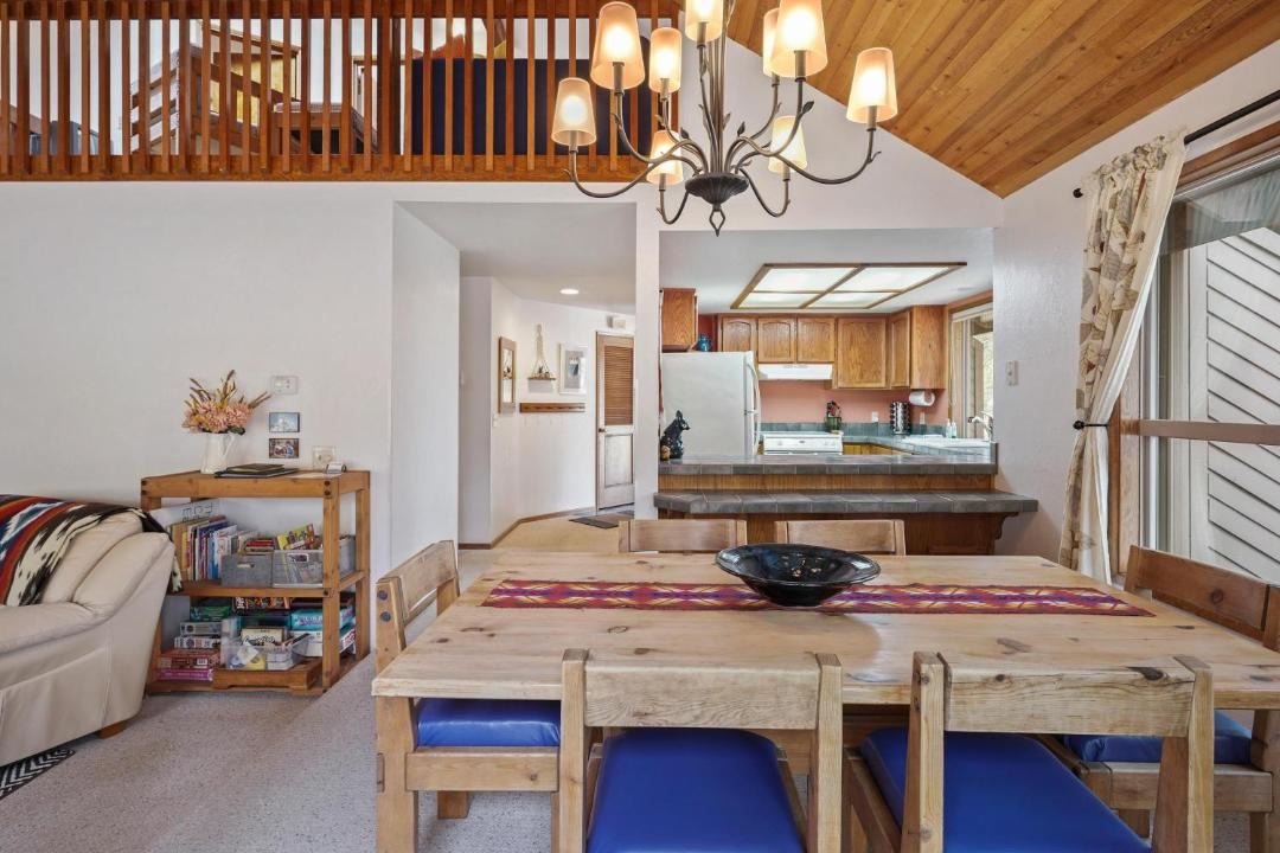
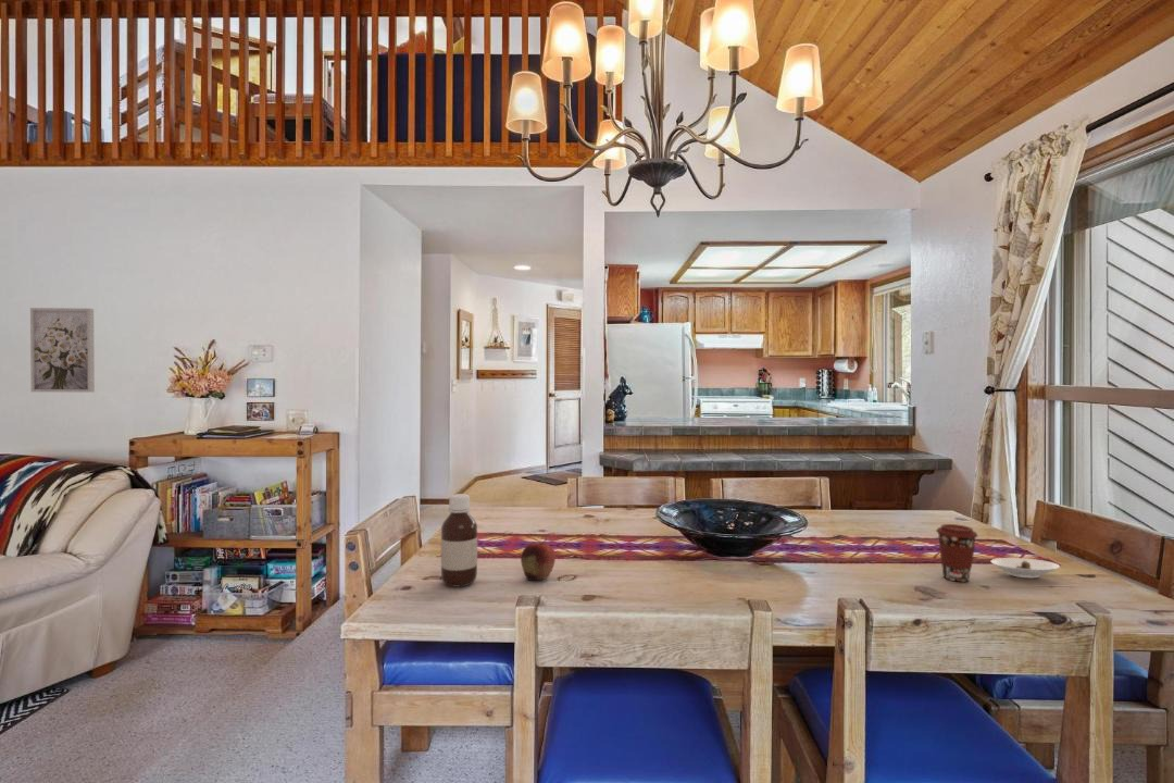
+ wall art (62, 350)
+ saucer (1024, 568)
+ bottle (459, 538)
+ coffee cup (956, 552)
+ fruit (538, 558)
